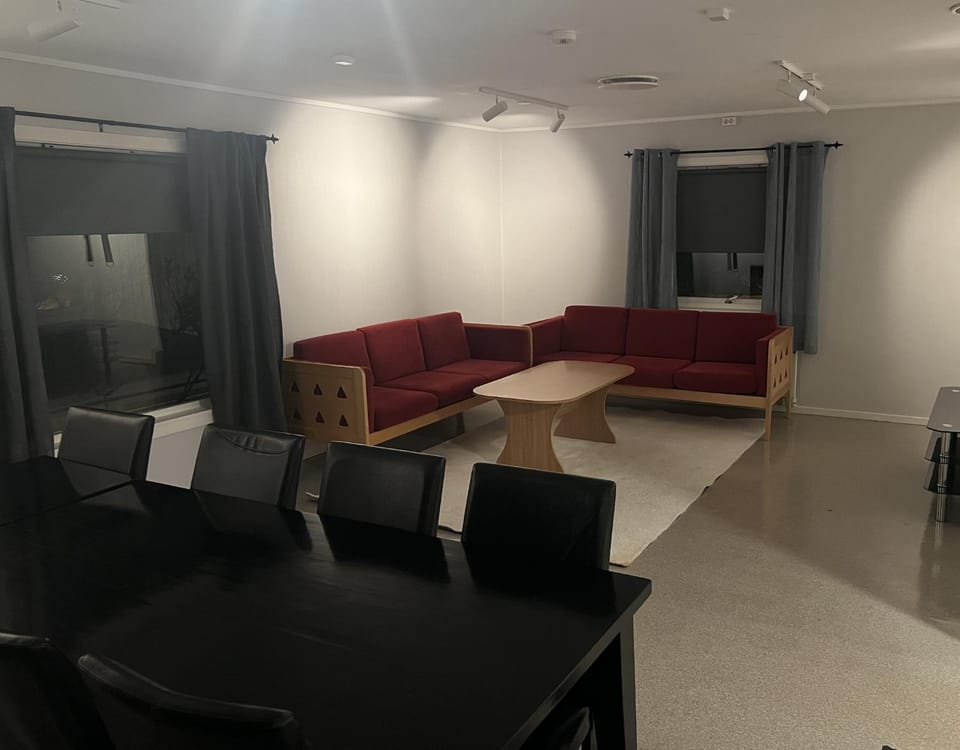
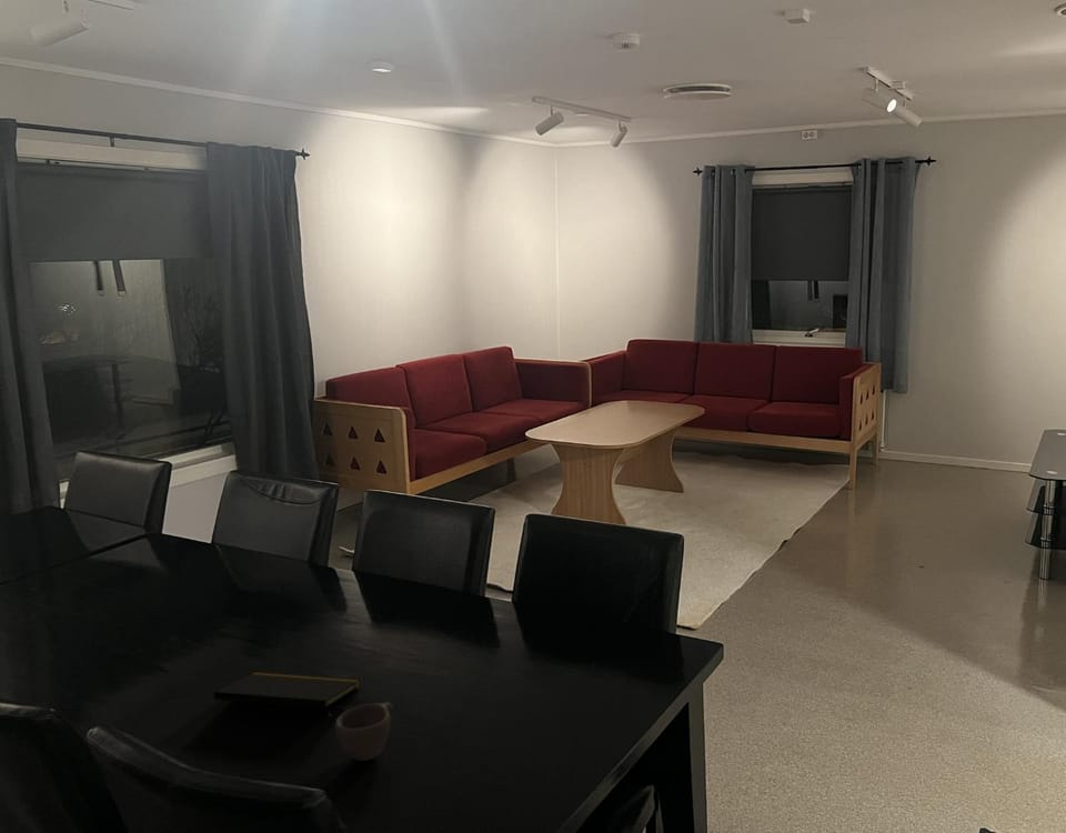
+ cup (369, 731)
+ notepad (289, 689)
